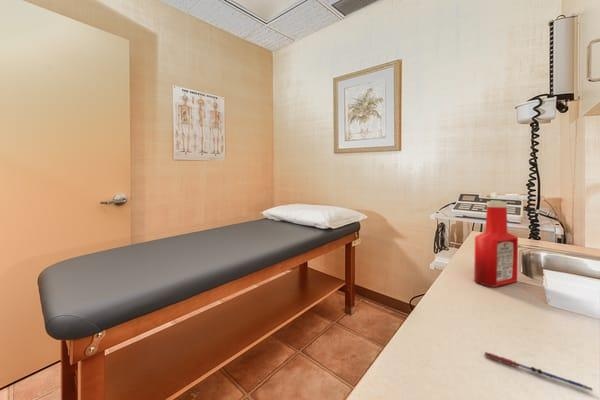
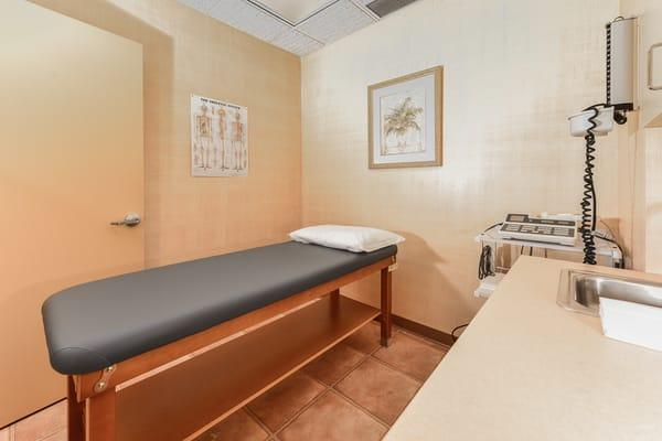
- pen (533, 369)
- soap bottle (496, 241)
